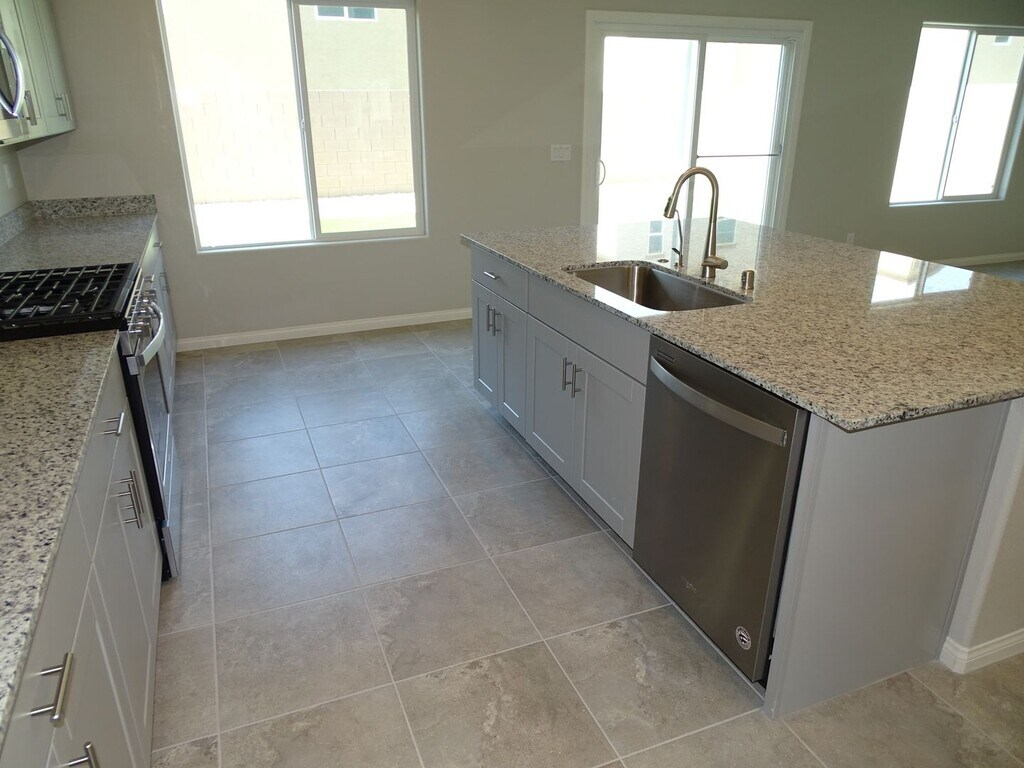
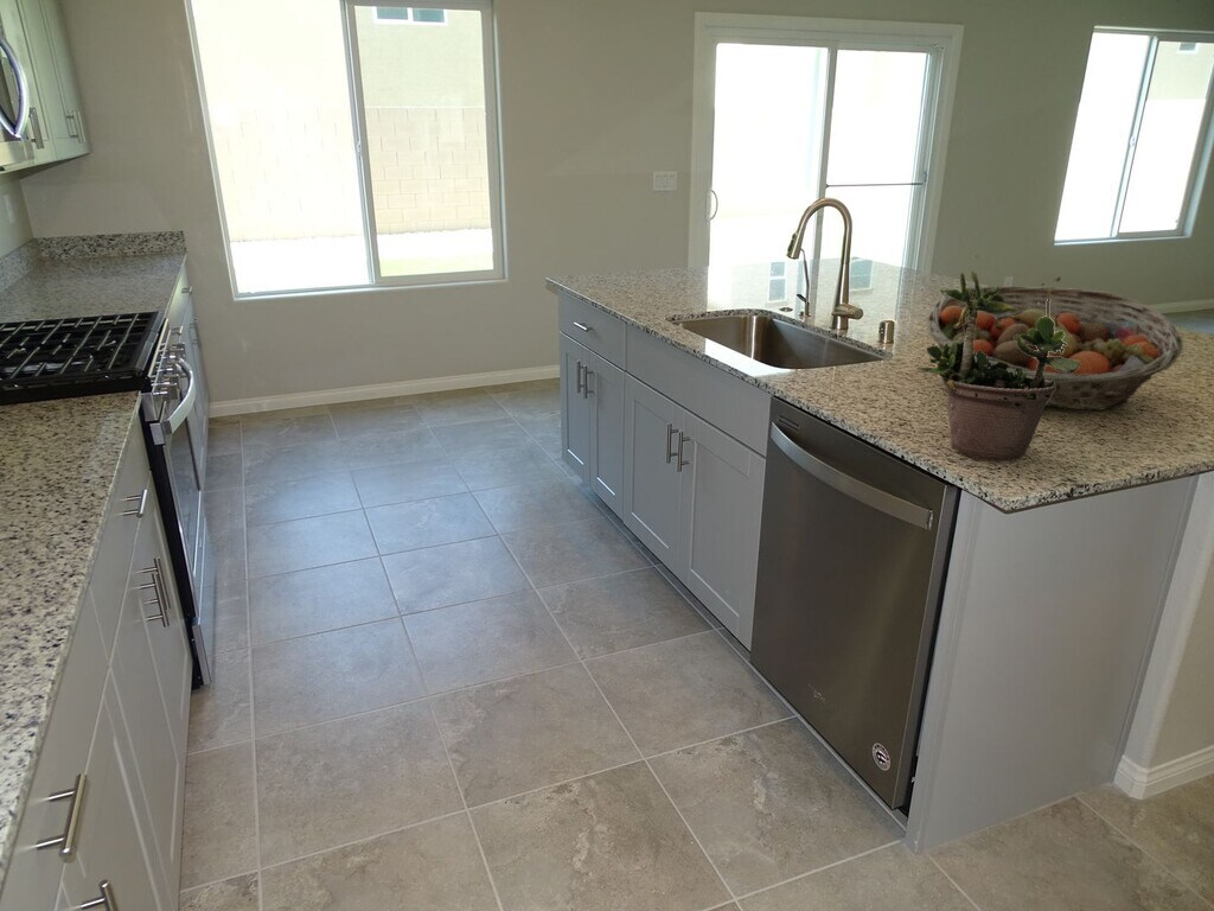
+ fruit basket (1048, 351)
+ potted plant (998, 362)
